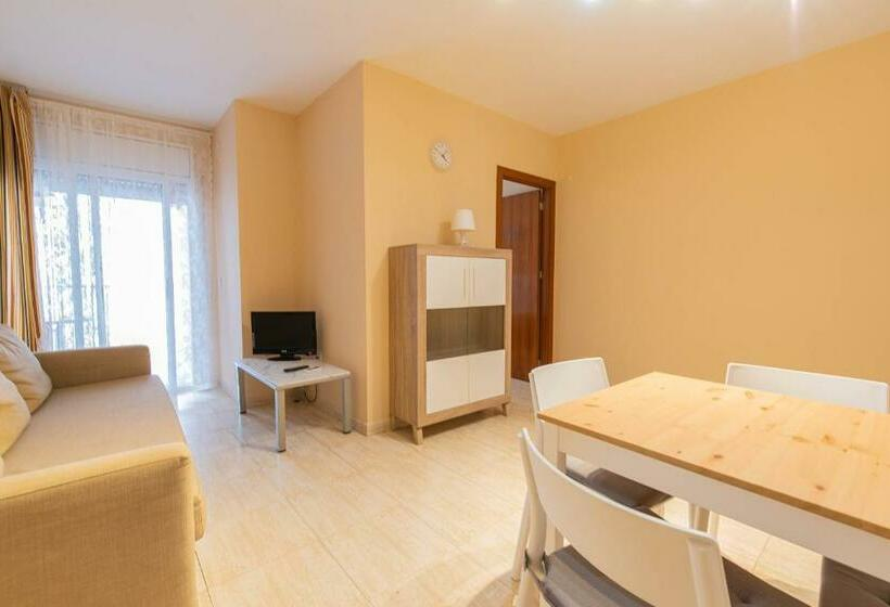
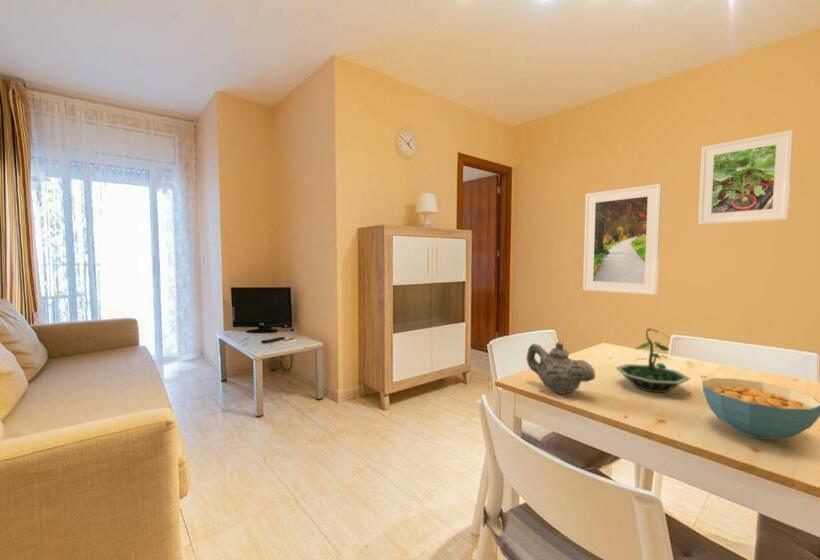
+ cereal bowl (755, 412)
+ terrarium (651, 341)
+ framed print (742, 180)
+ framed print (619, 241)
+ teapot (558, 366)
